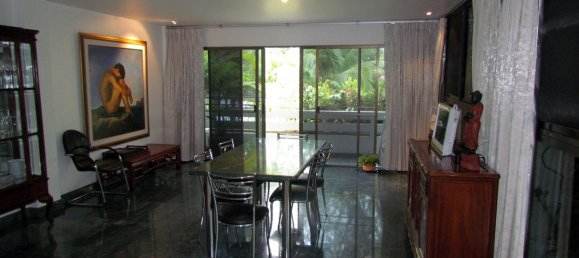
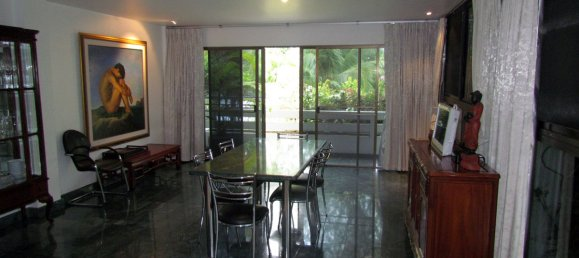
- potted plant (368, 161)
